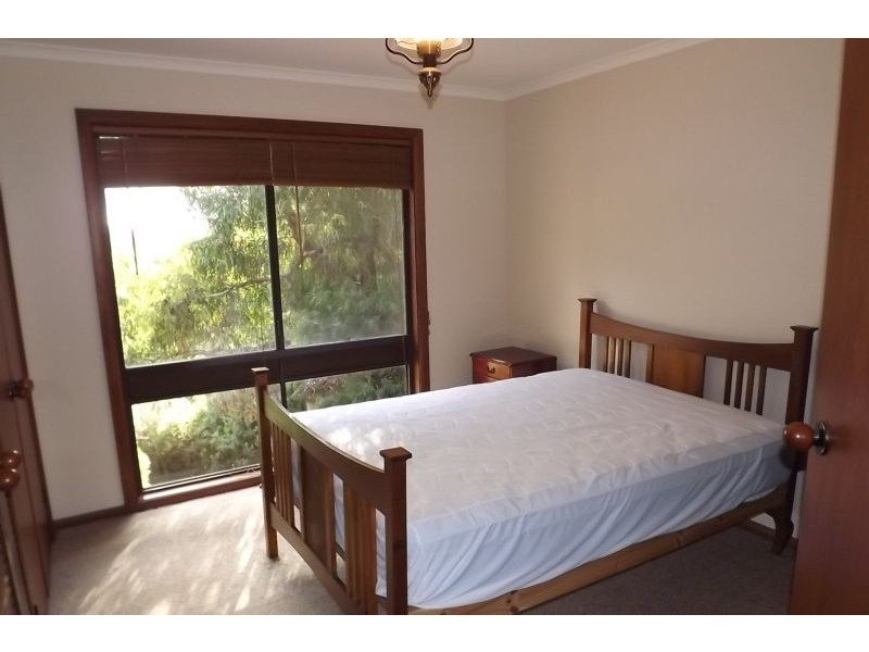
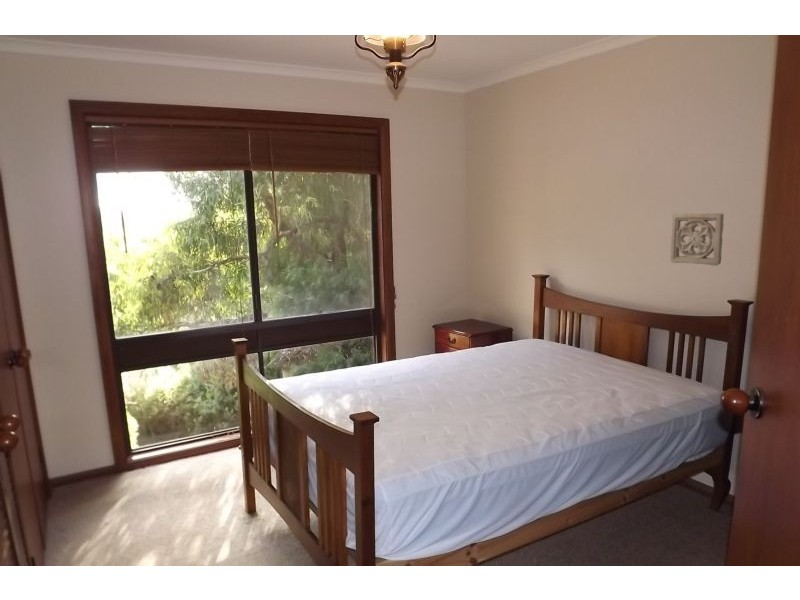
+ wall ornament (696, 239)
